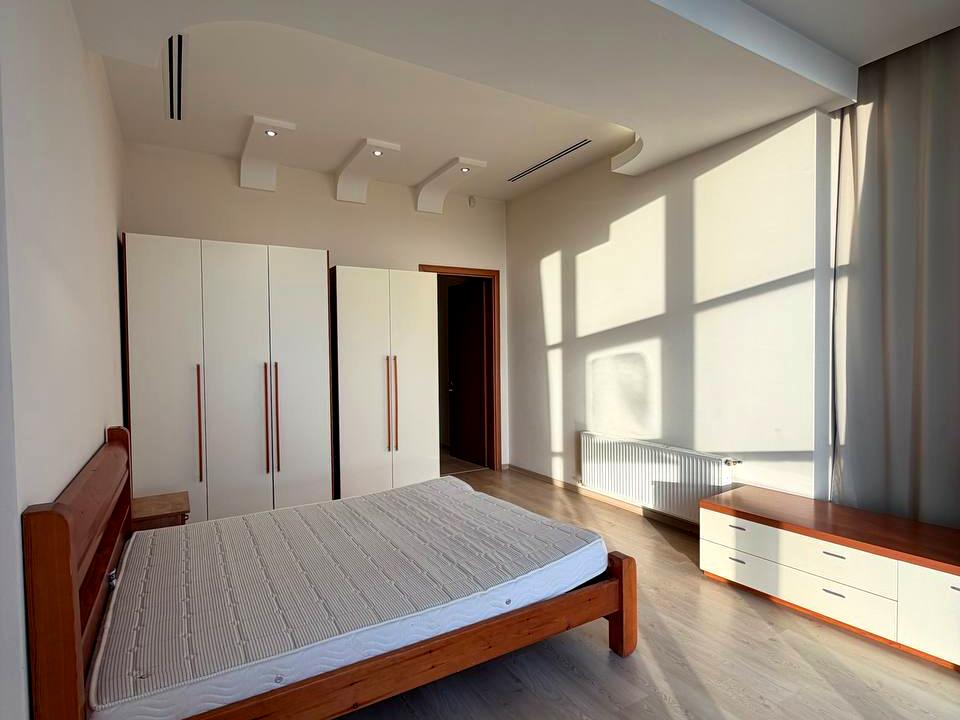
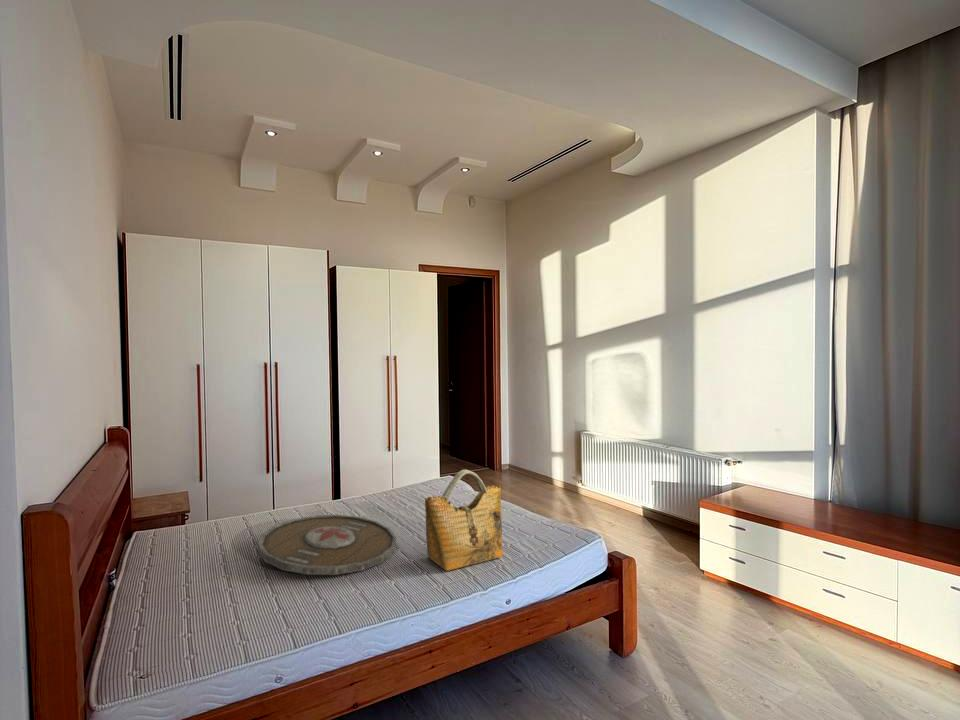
+ serving tray (329, 541)
+ grocery bag (463, 514)
